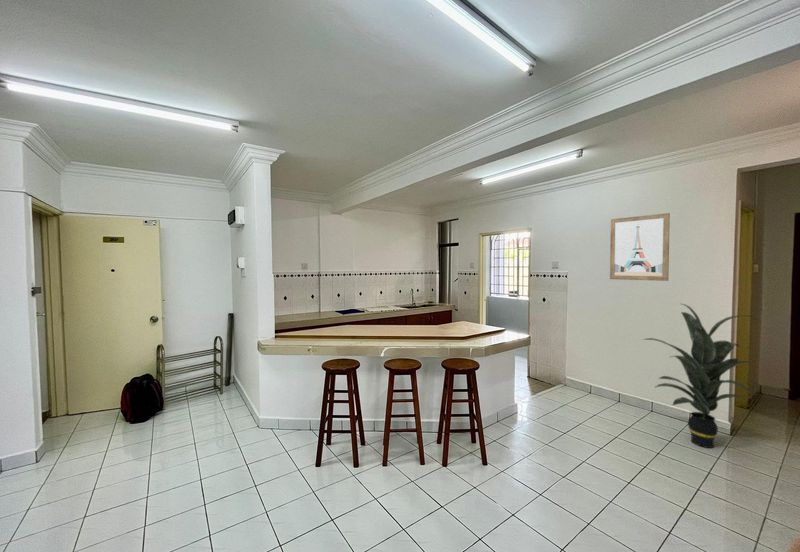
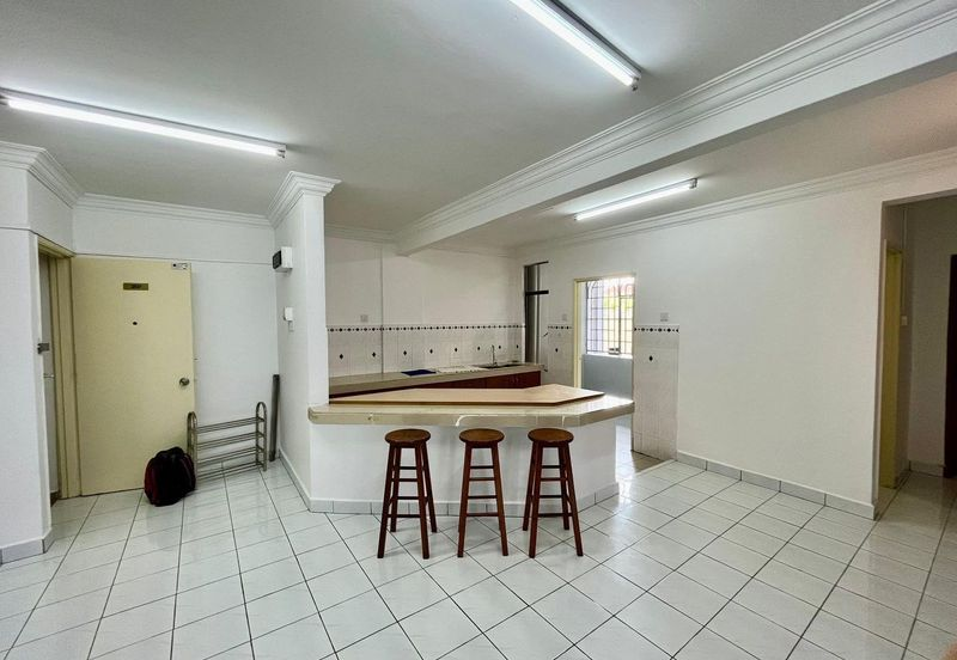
- indoor plant (698, 373)
- wall art (637, 248)
